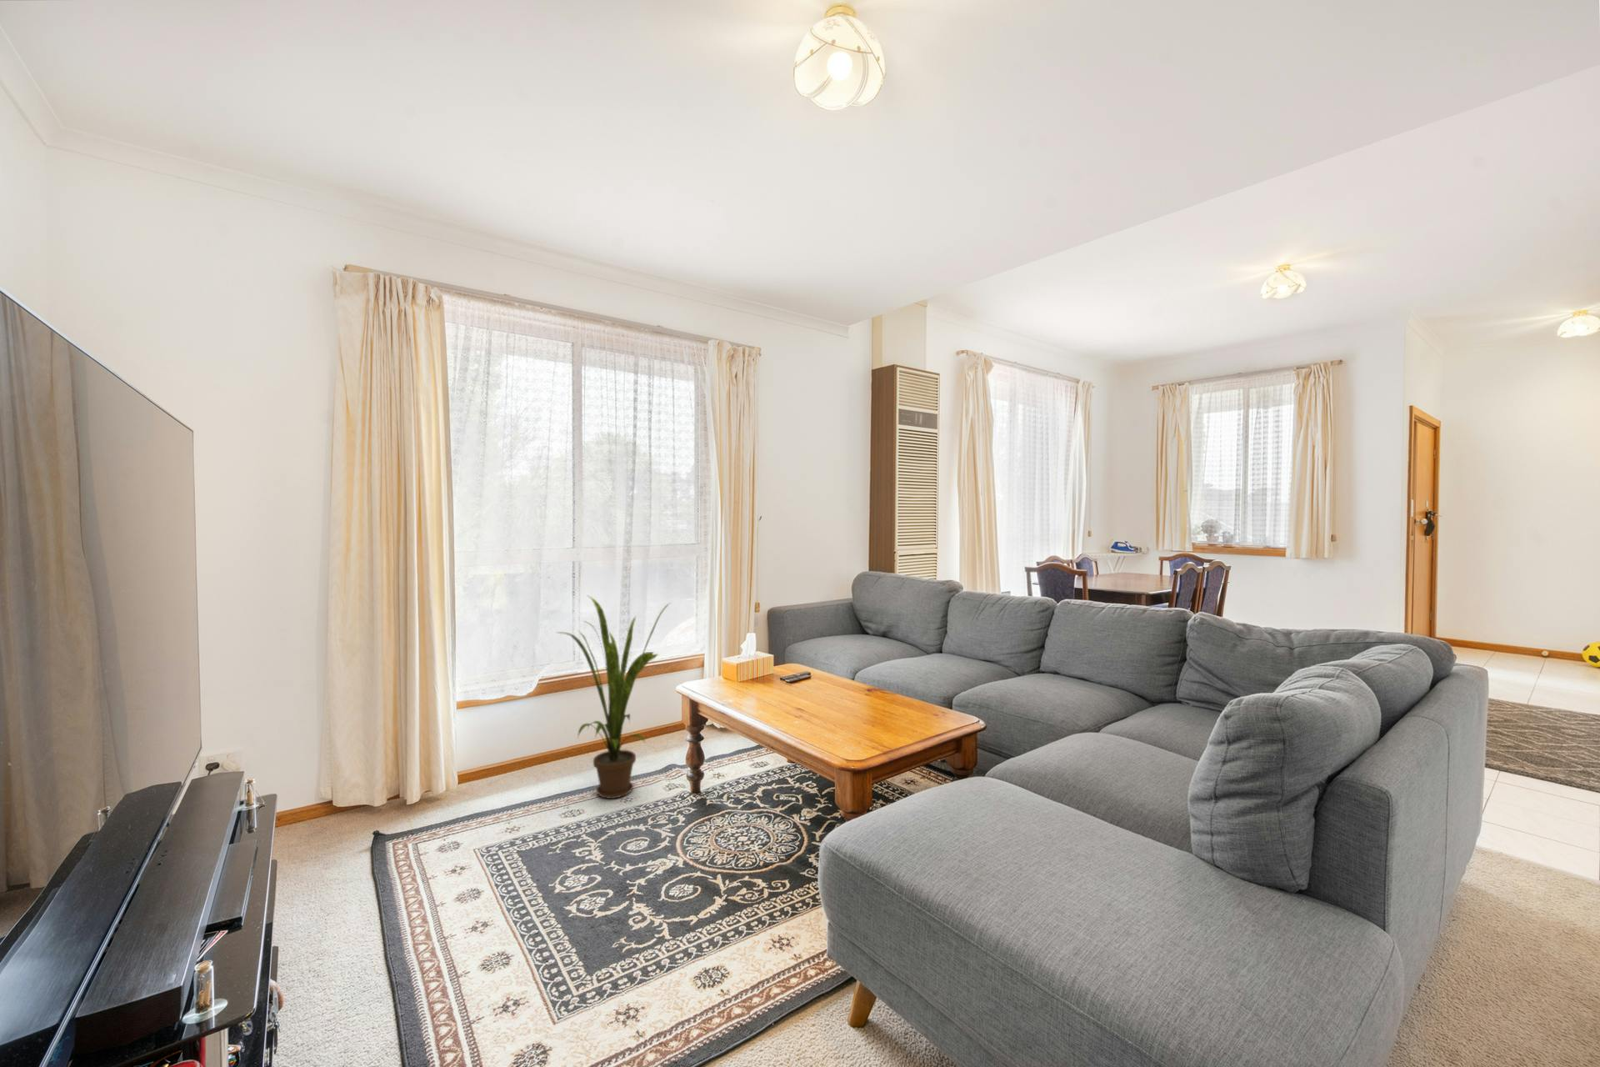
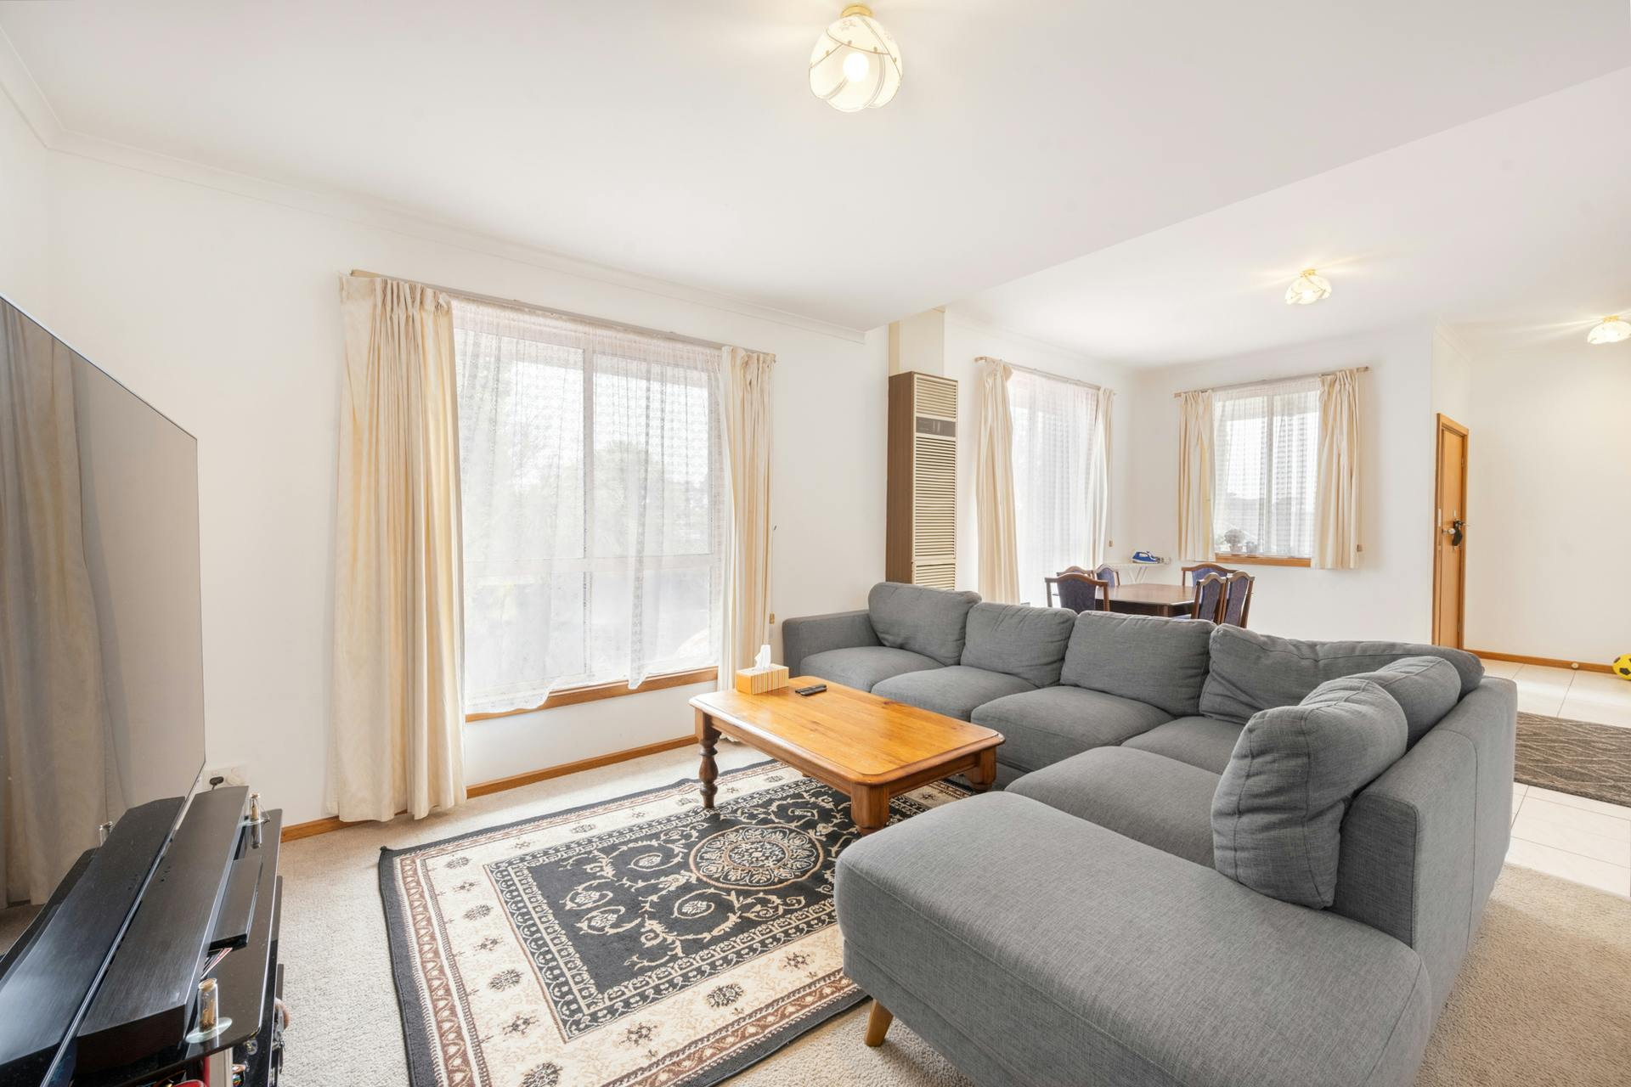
- house plant (604, 695)
